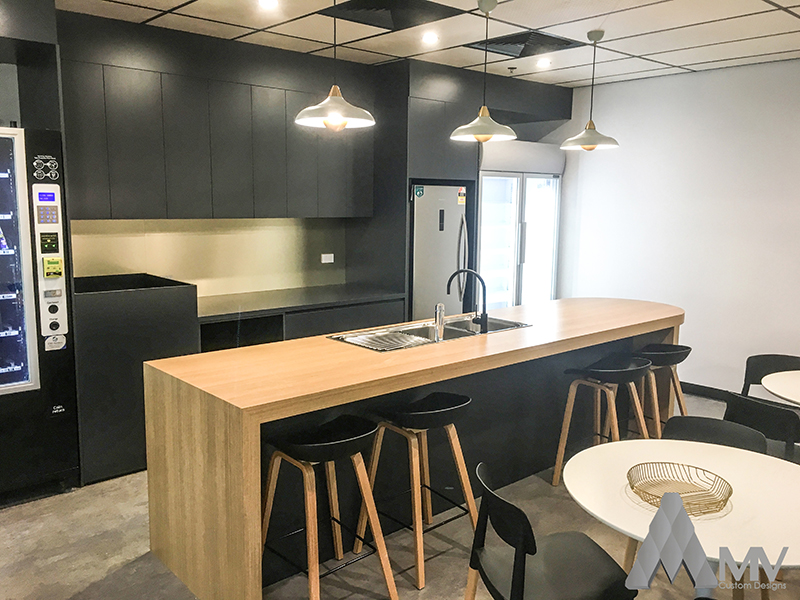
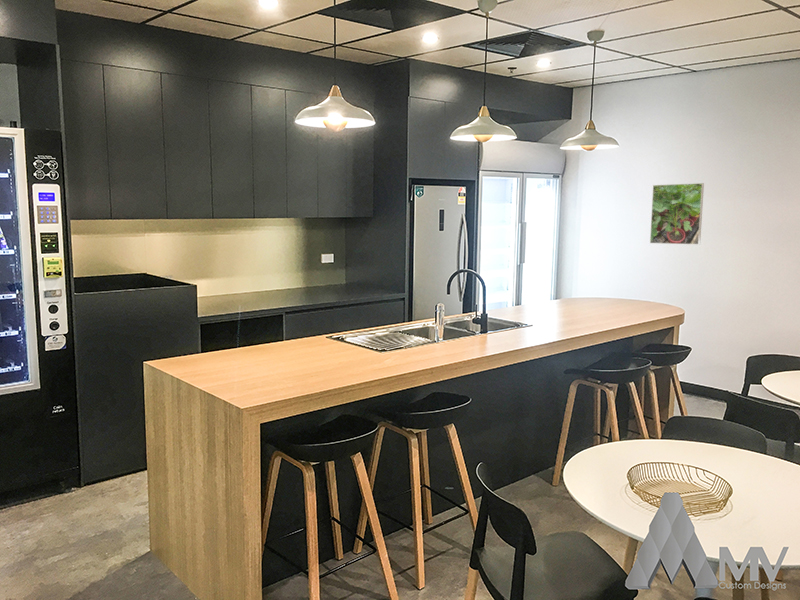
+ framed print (676, 214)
